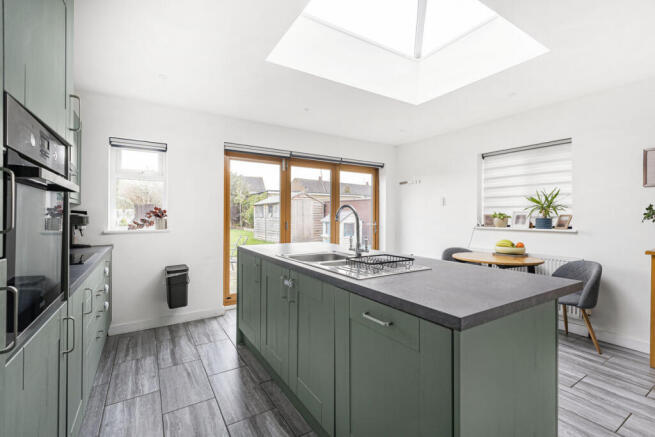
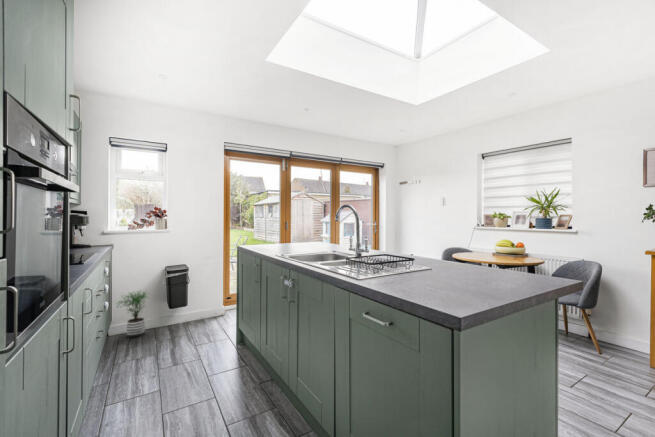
+ potted plant (134, 313)
